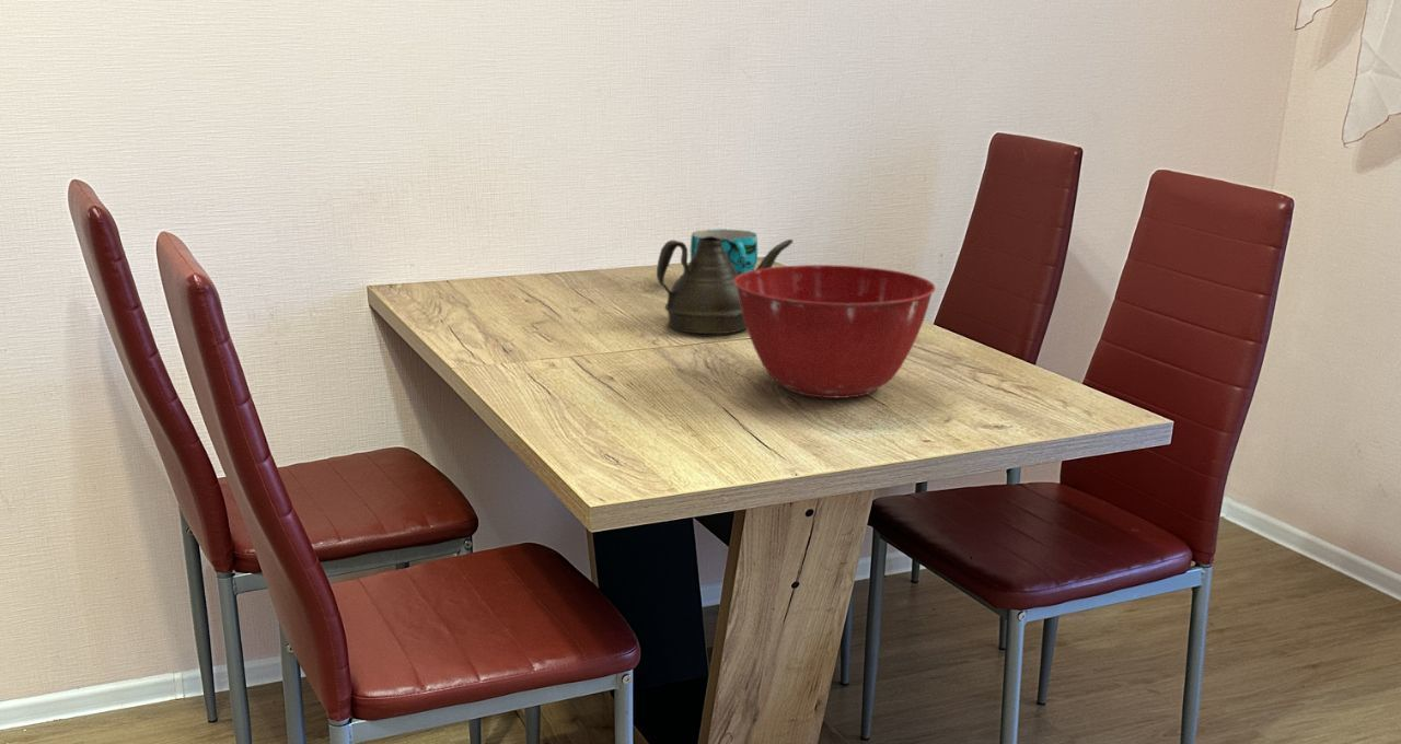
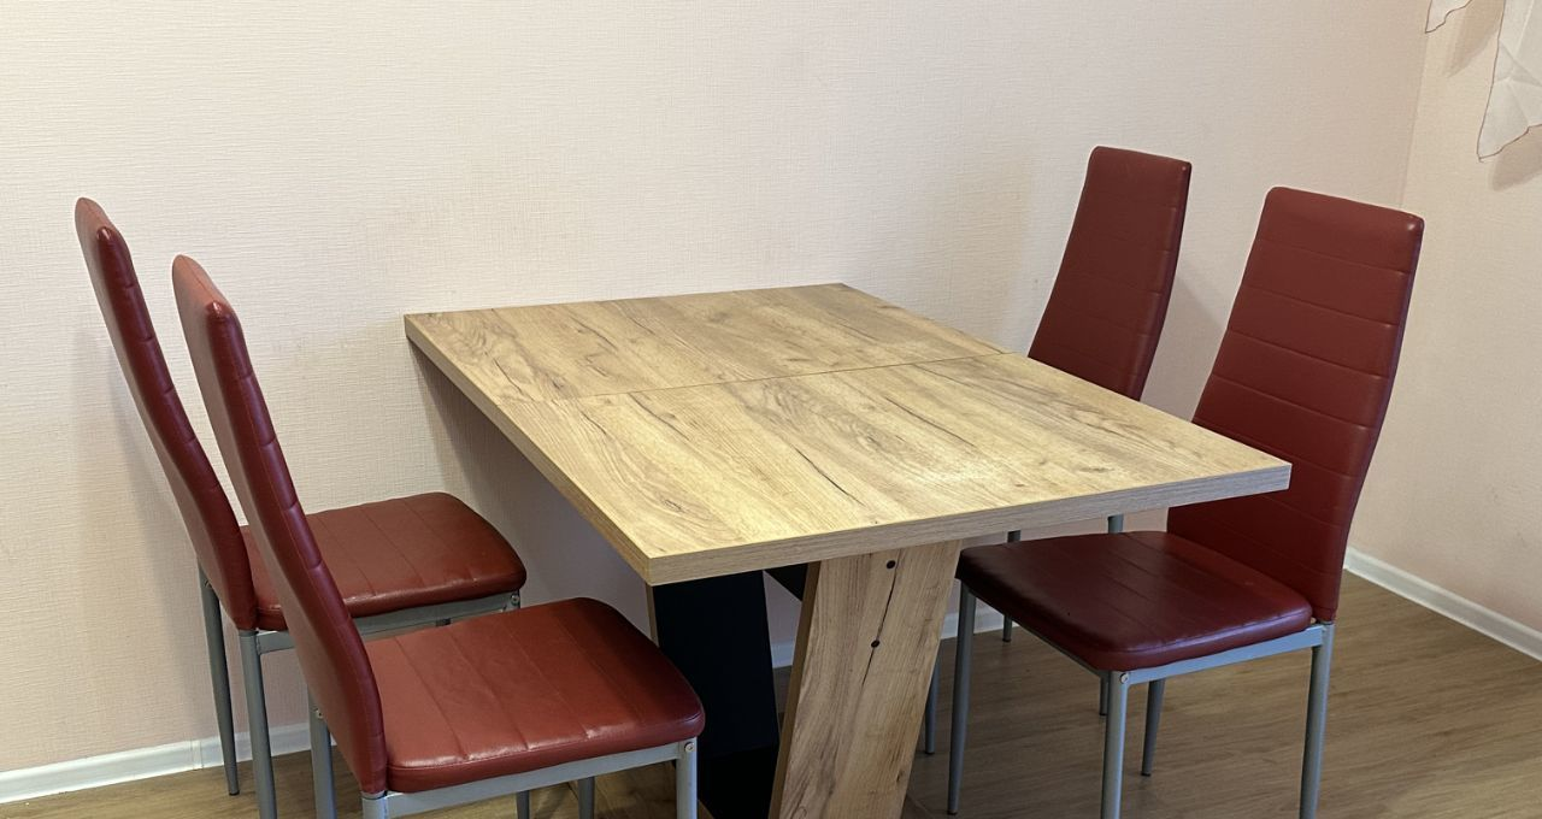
- mixing bowl (832, 334)
- teapot (727, 280)
- cup (729, 258)
